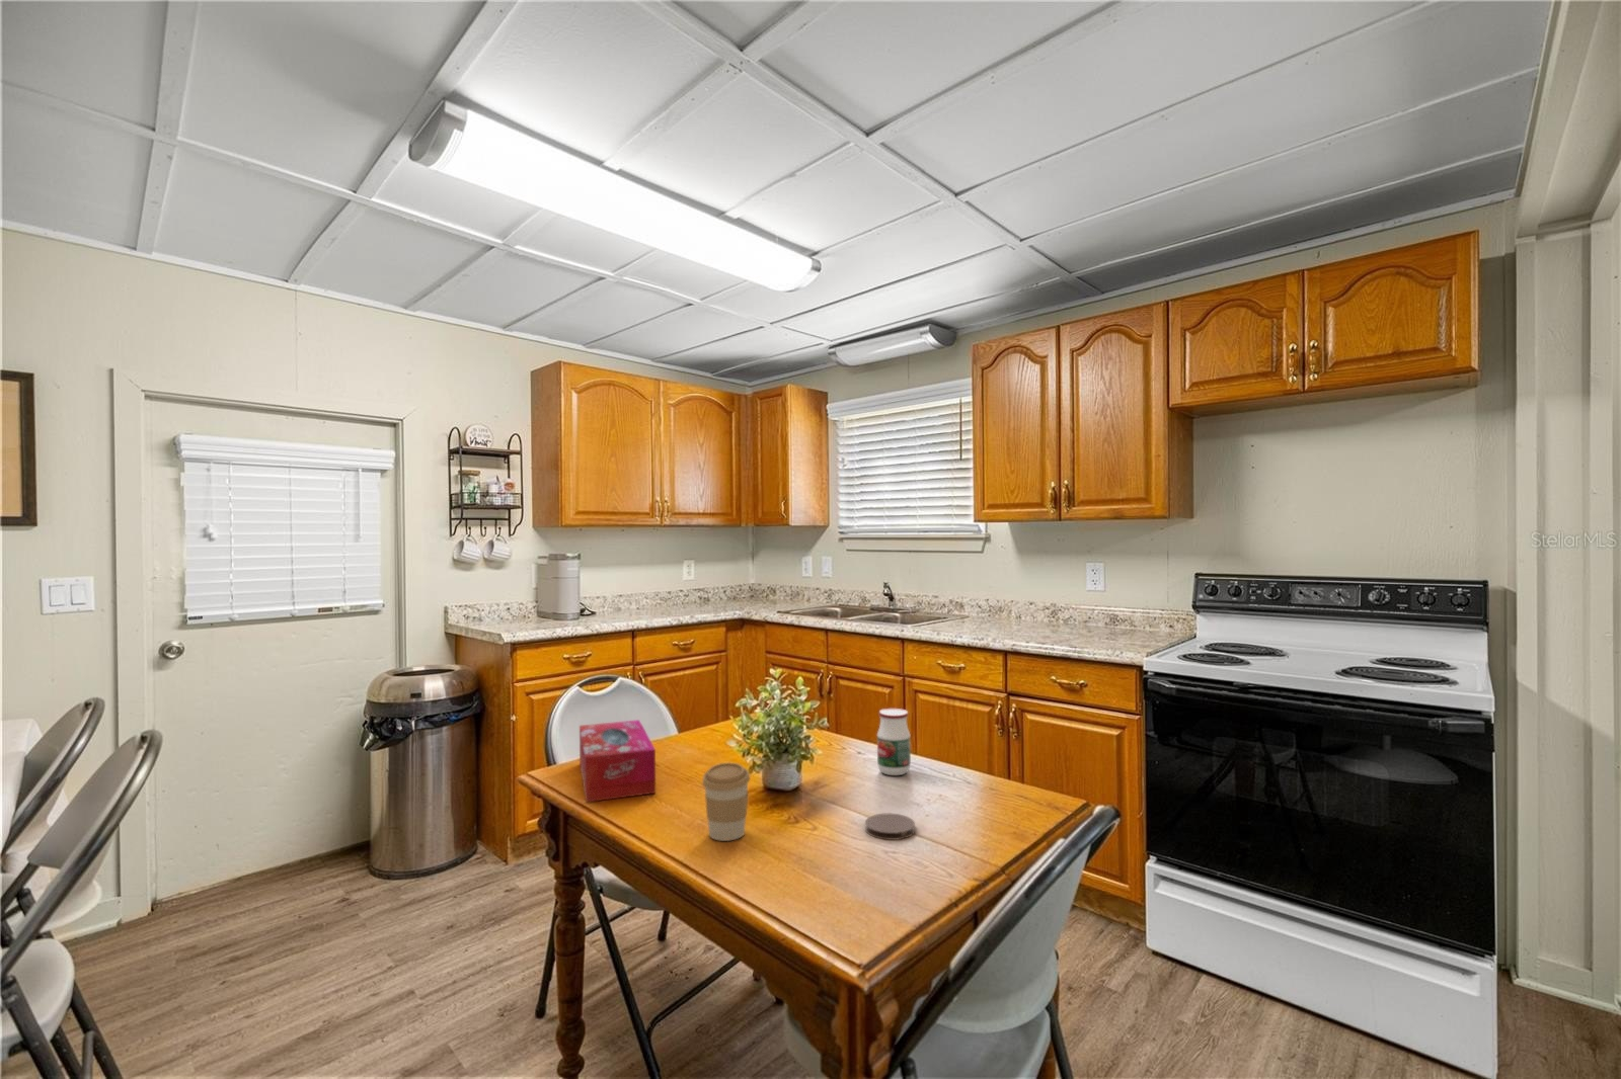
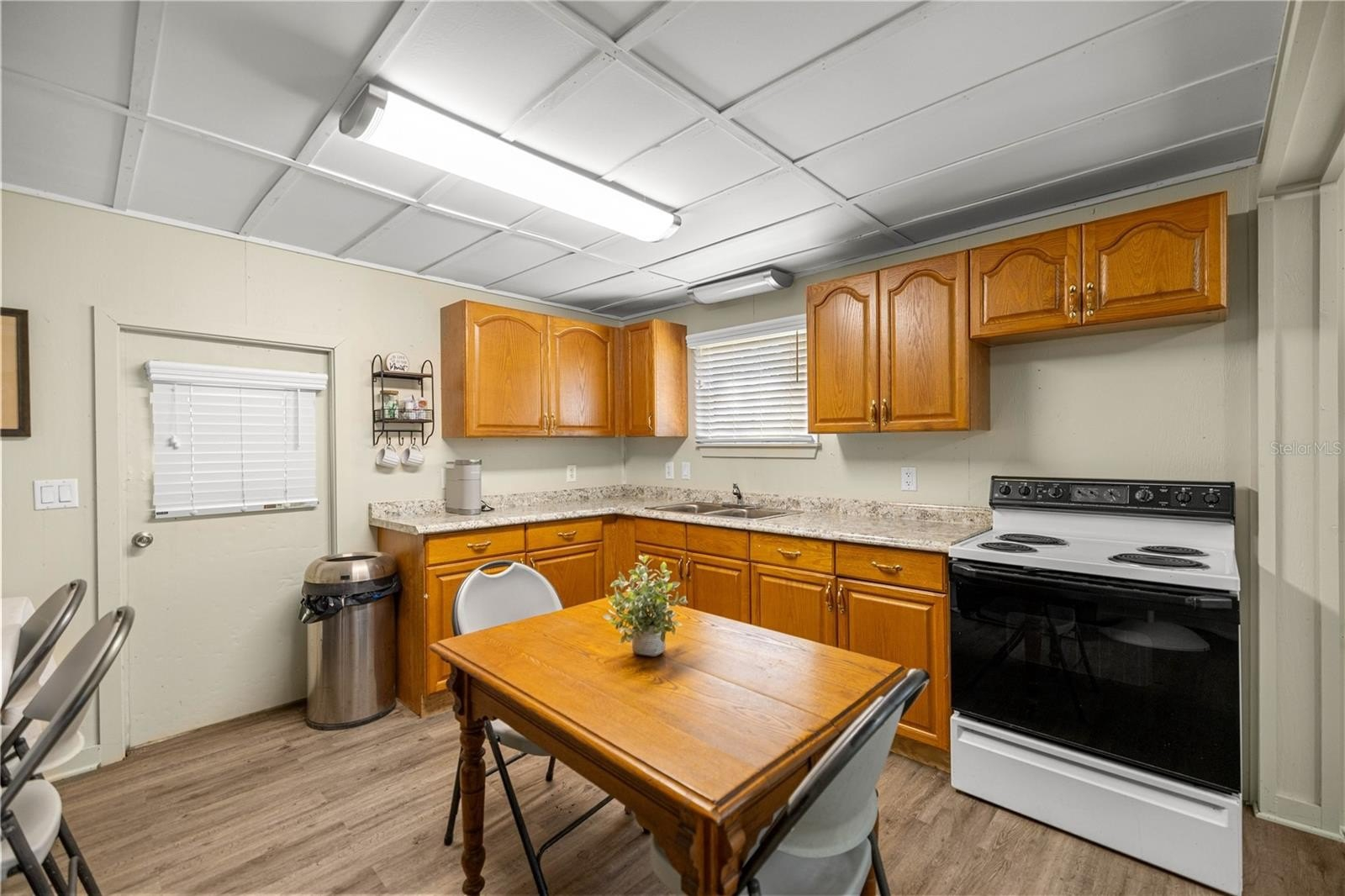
- jar (893, 741)
- coffee cup (727, 801)
- tissue box (615, 757)
- coaster (889, 826)
